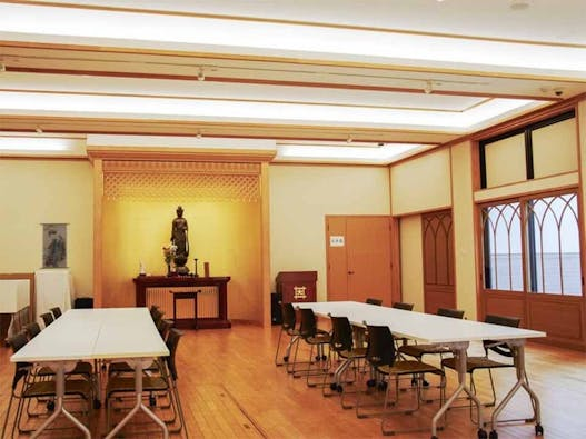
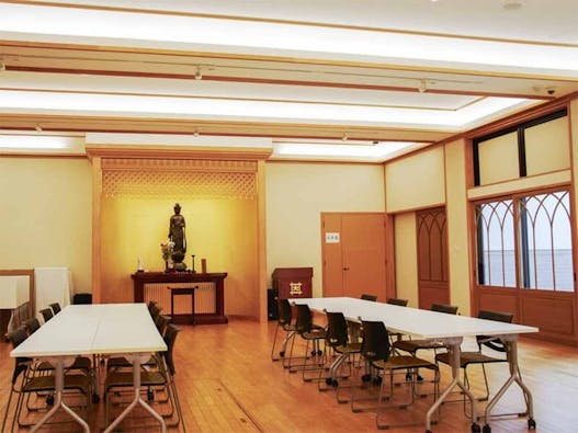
- wall scroll (54, 242)
